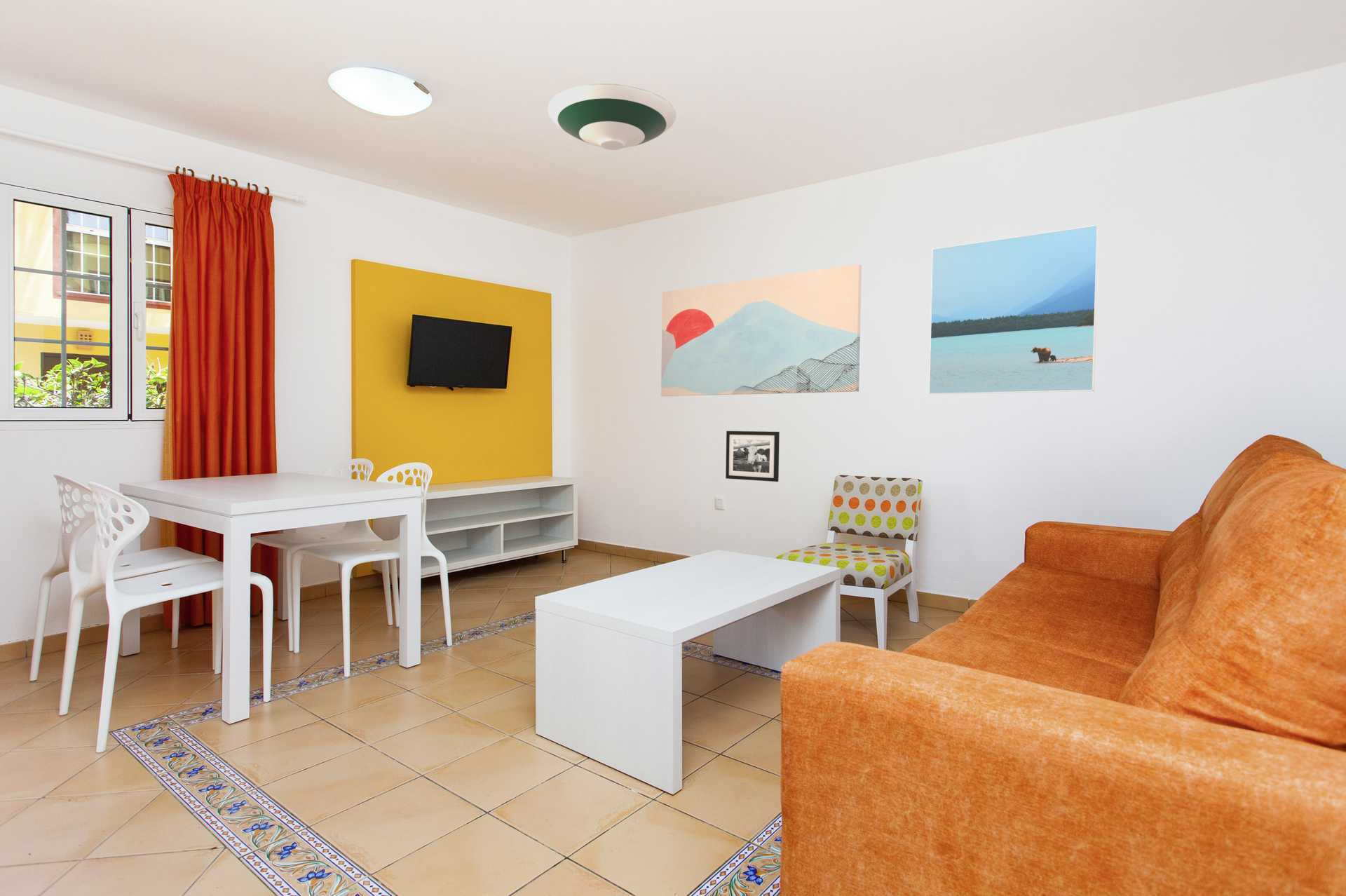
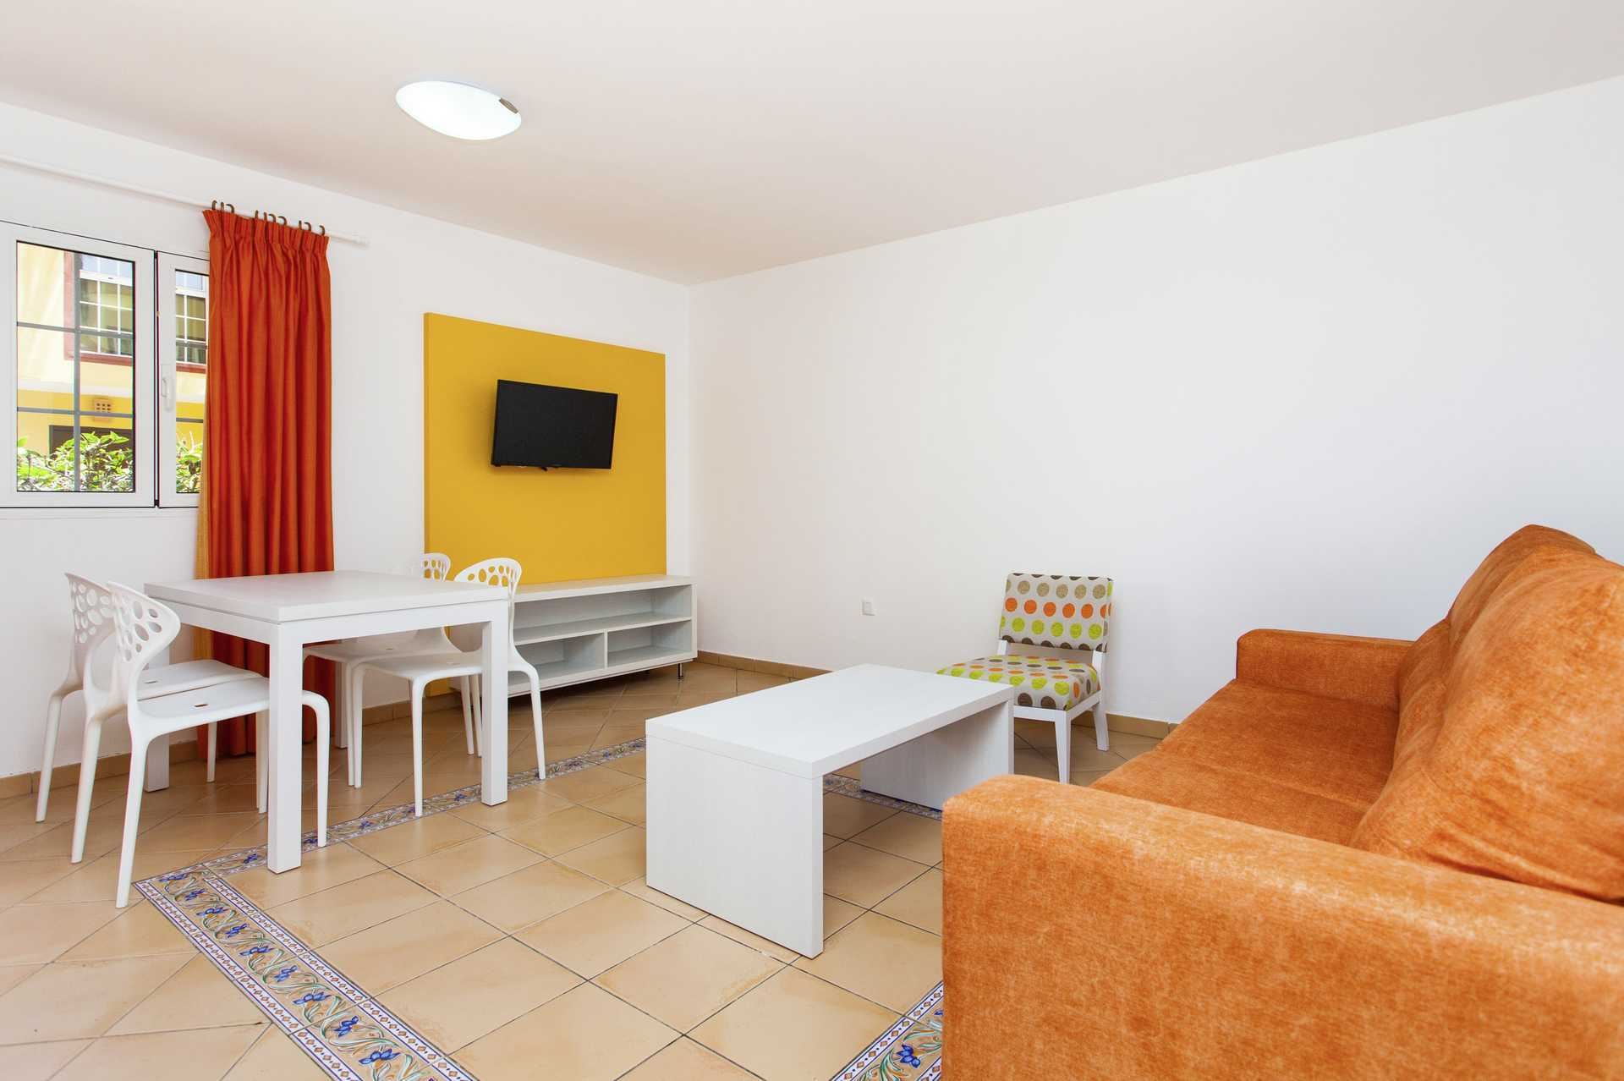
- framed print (1008, 315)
- picture frame (752, 455)
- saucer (612, 130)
- wall art (751, 337)
